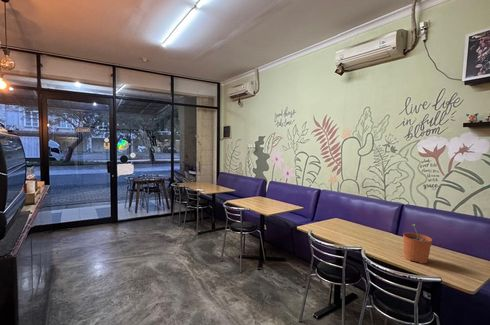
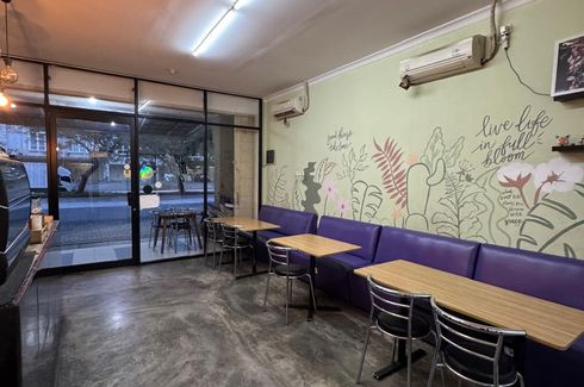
- plant pot (416, 242)
